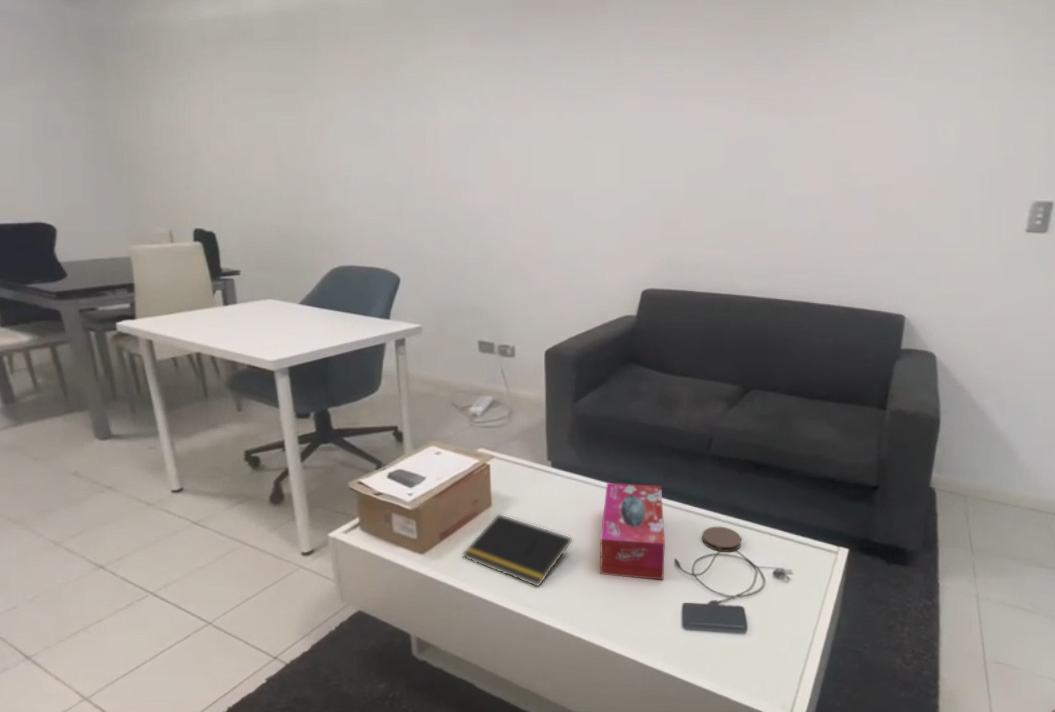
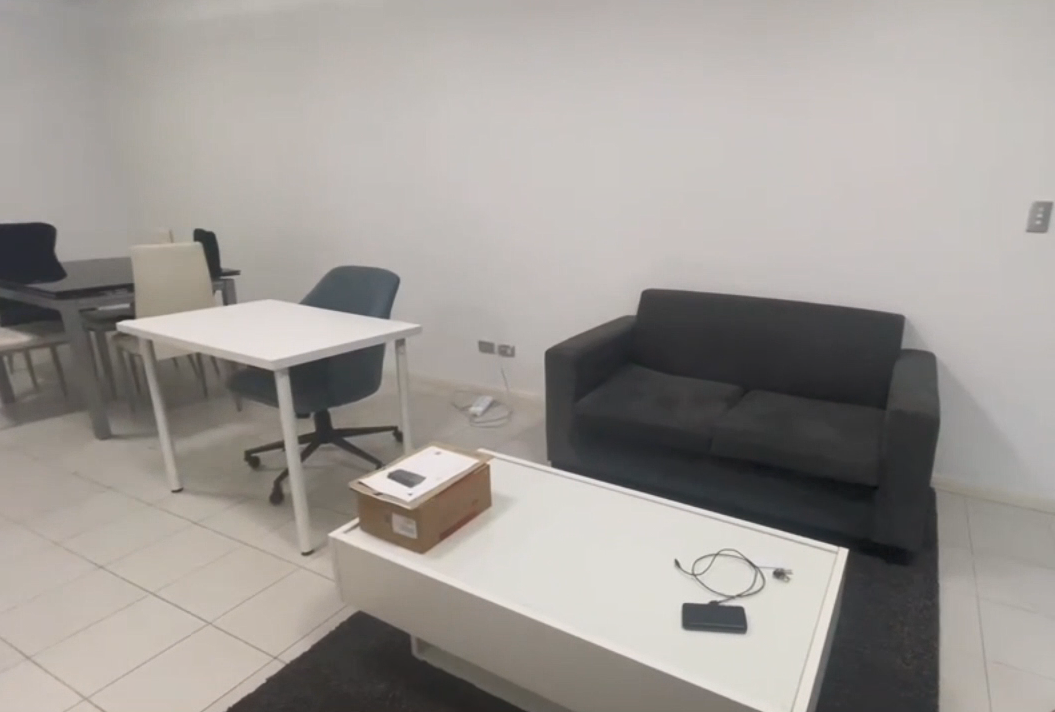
- tissue box (632, 527)
- notepad (517, 547)
- coaster (721, 538)
